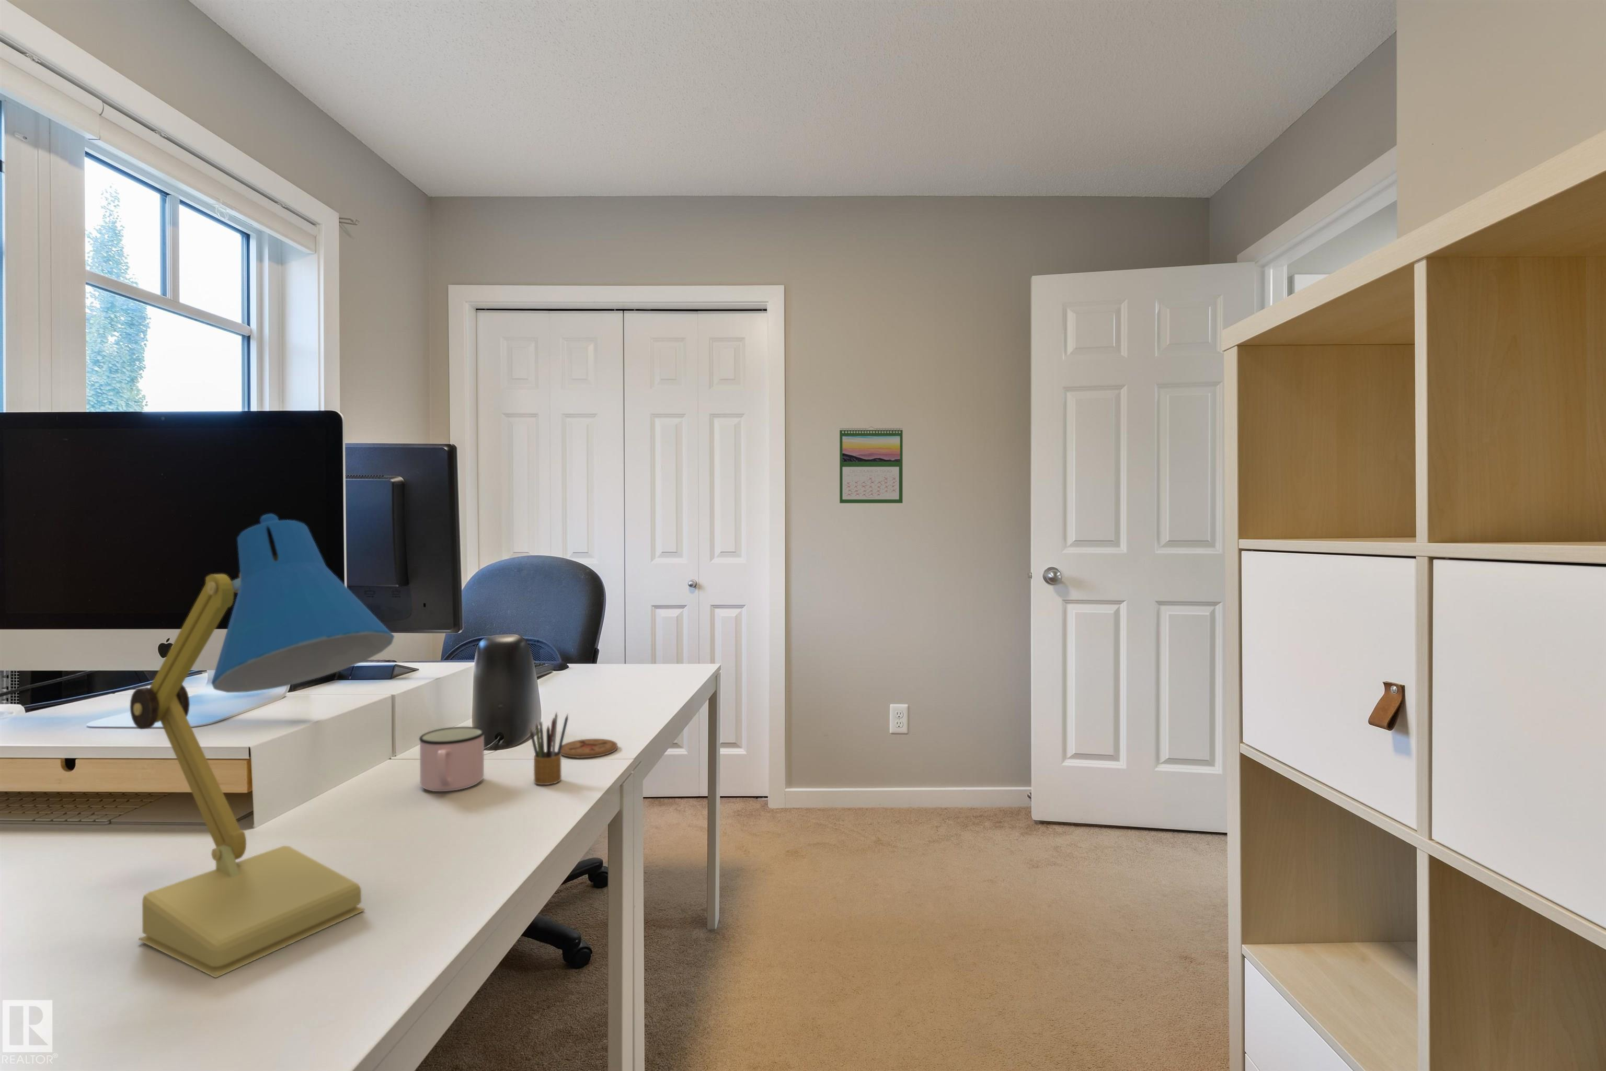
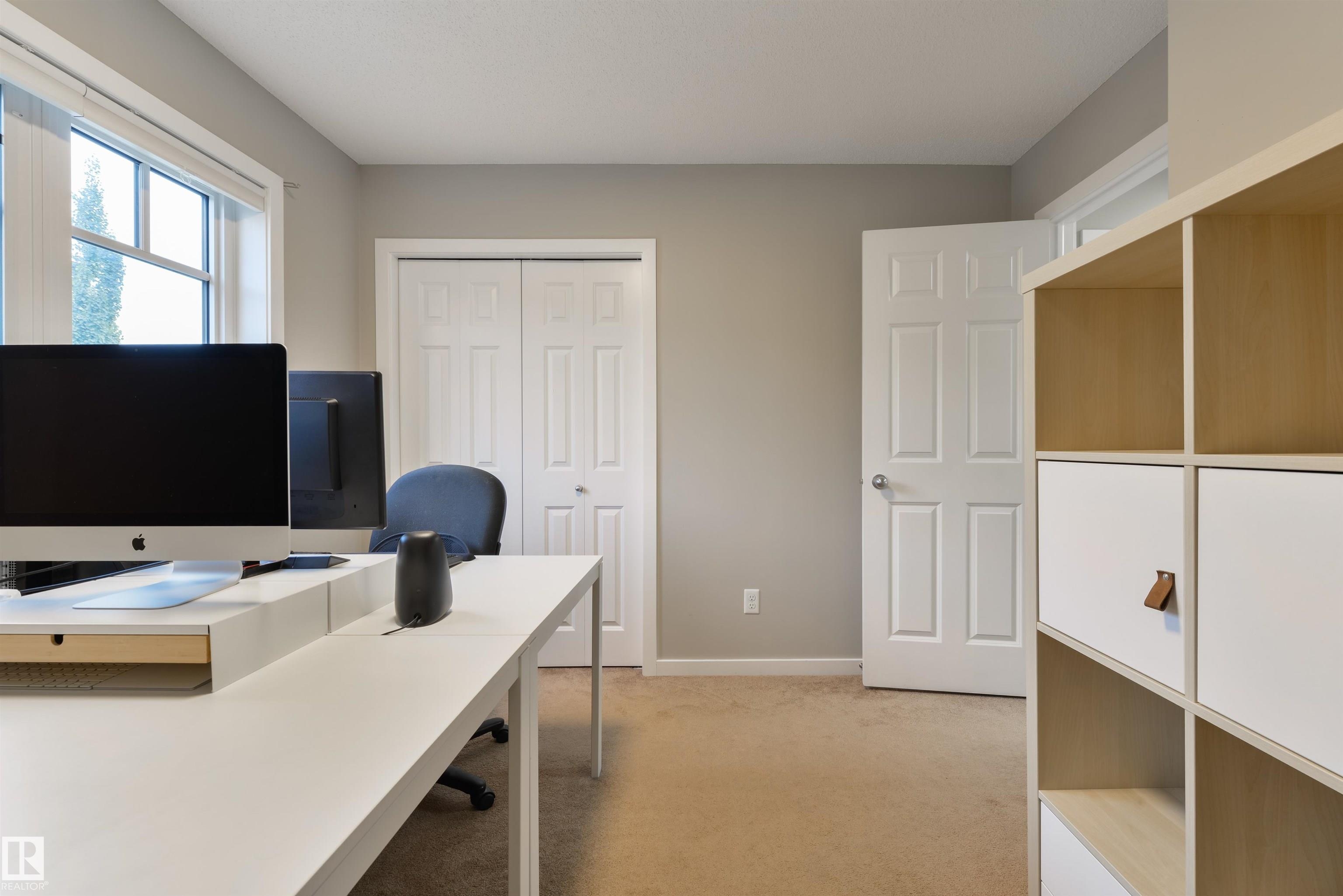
- desk lamp (240, 692)
- coaster (588, 747)
- pencil box (549, 748)
- mug (450, 760)
- calendar (871, 465)
